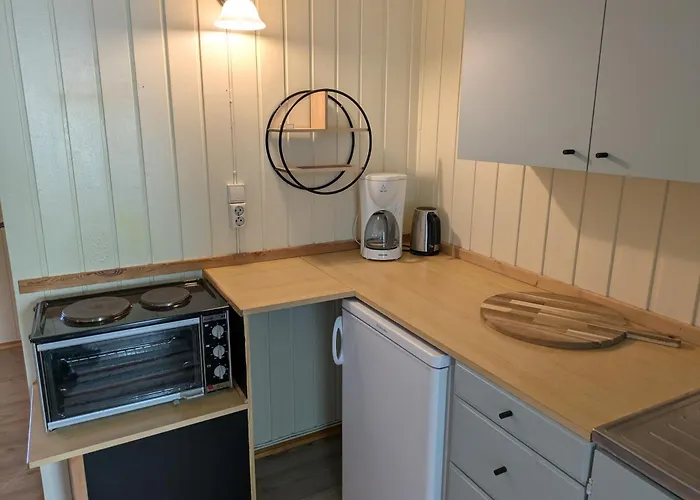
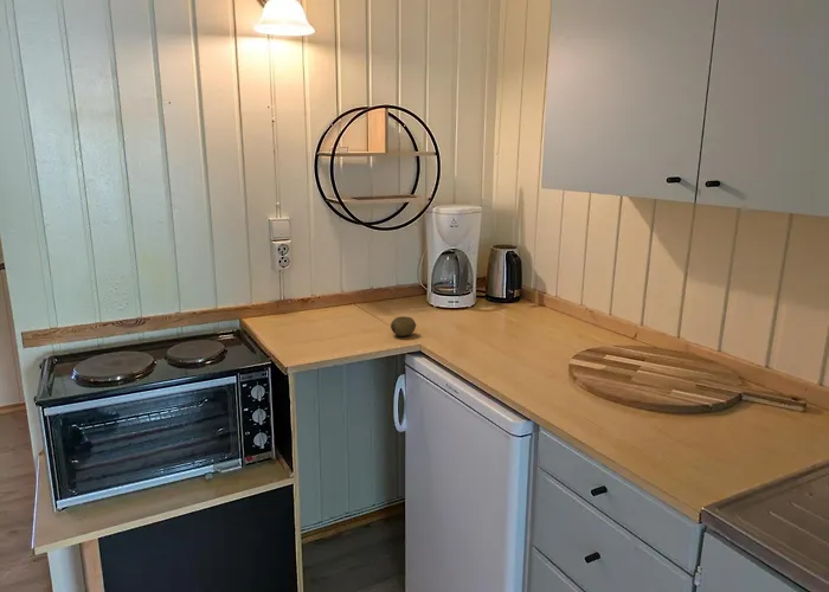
+ fruit (403, 326)
